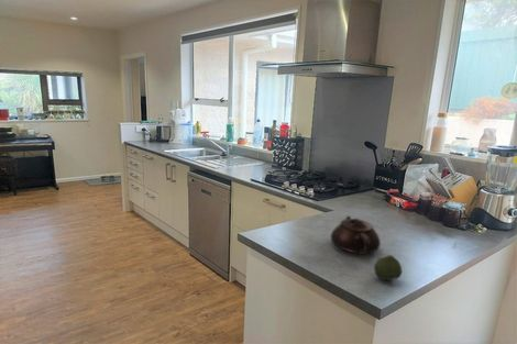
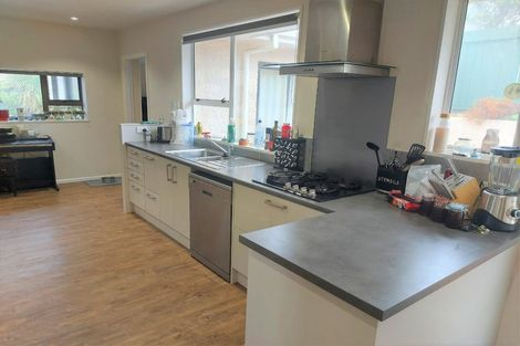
- teapot (354, 233)
- fruit (387, 267)
